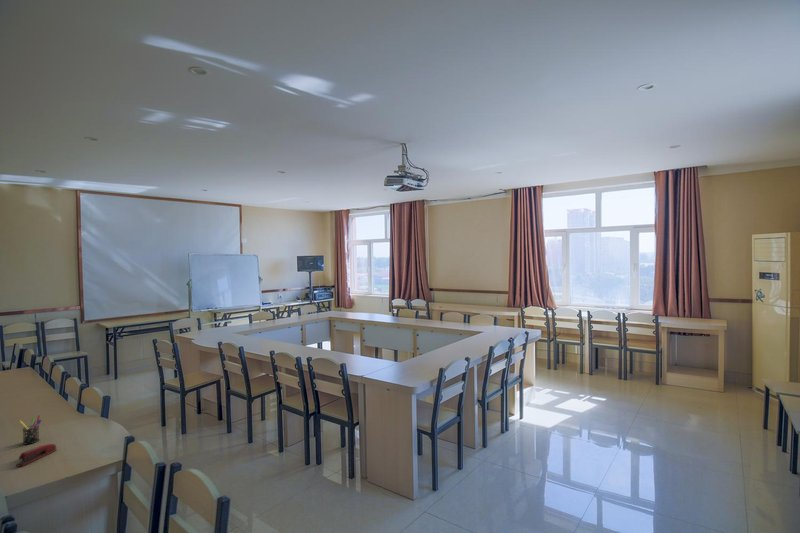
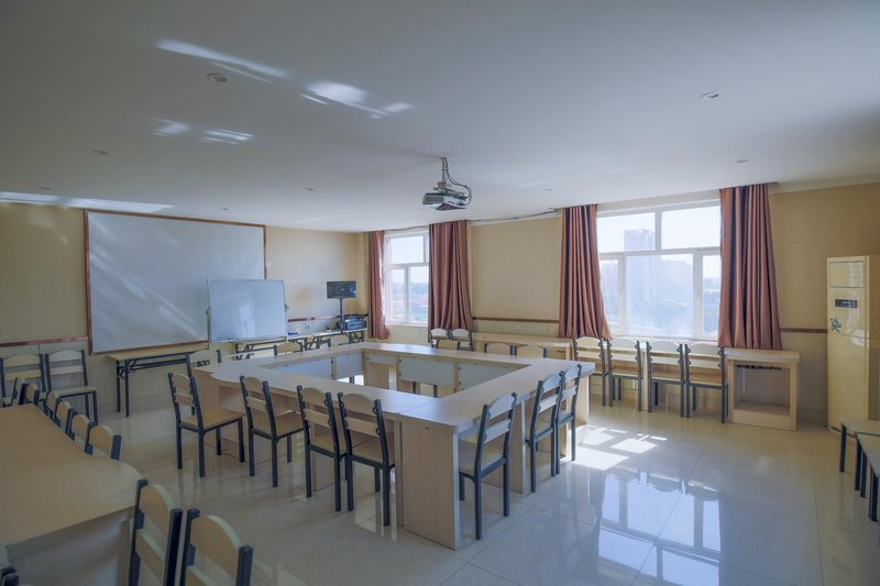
- stapler (37, 452)
- pen holder (32, 428)
